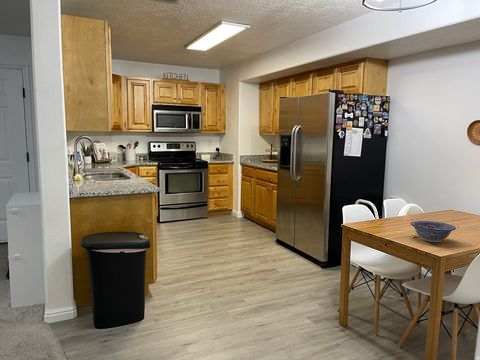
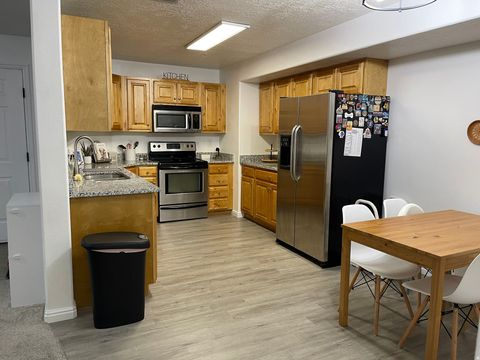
- decorative bowl (432, 232)
